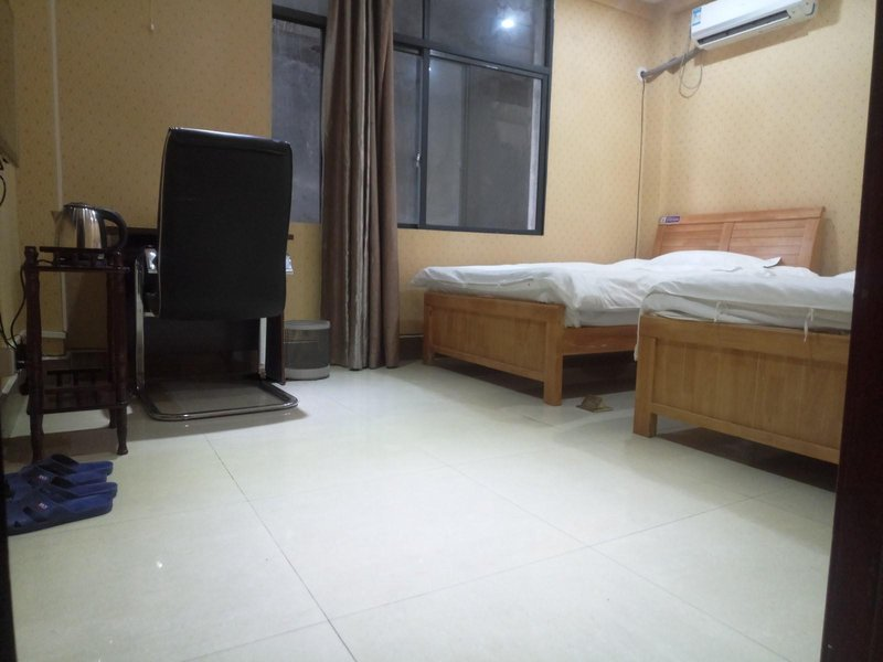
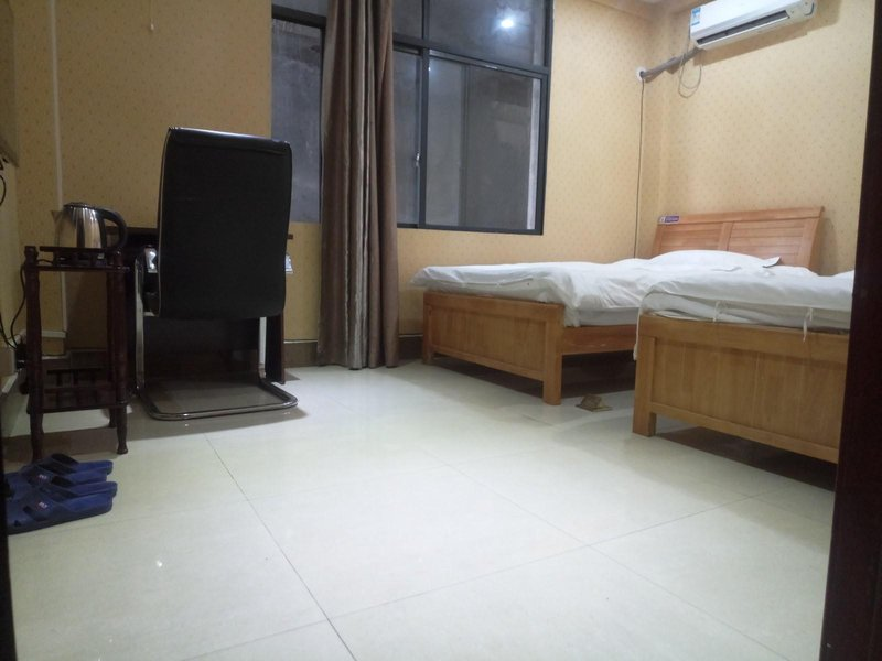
- wastebasket (306, 349)
